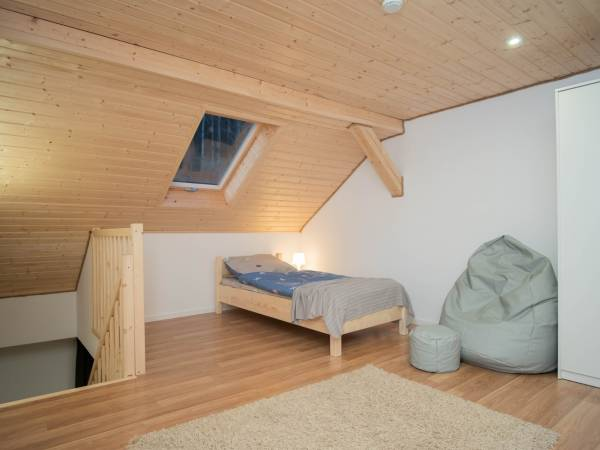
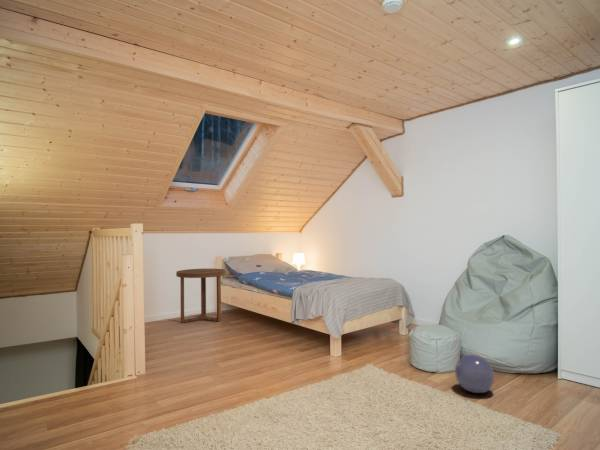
+ side table (201, 294)
+ ball (474, 373)
